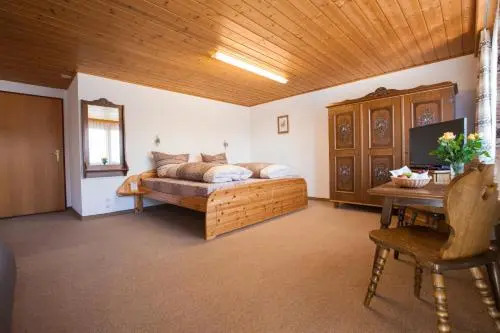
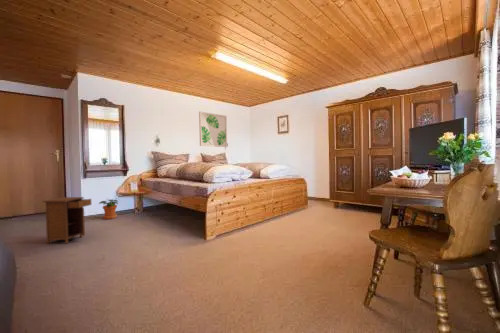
+ potted plant (109, 209)
+ wall art (213, 130)
+ nightstand (69, 219)
